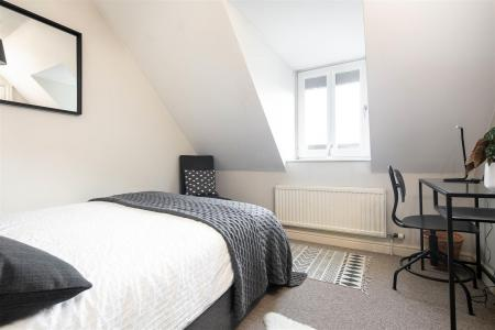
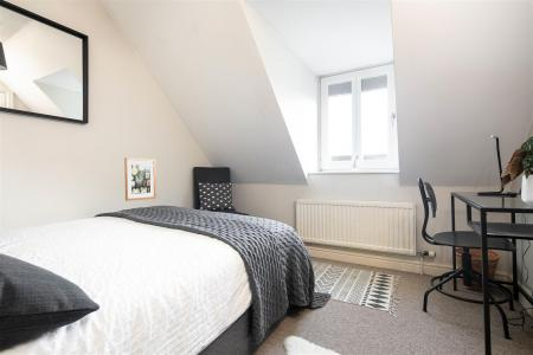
+ wall art (141, 179)
